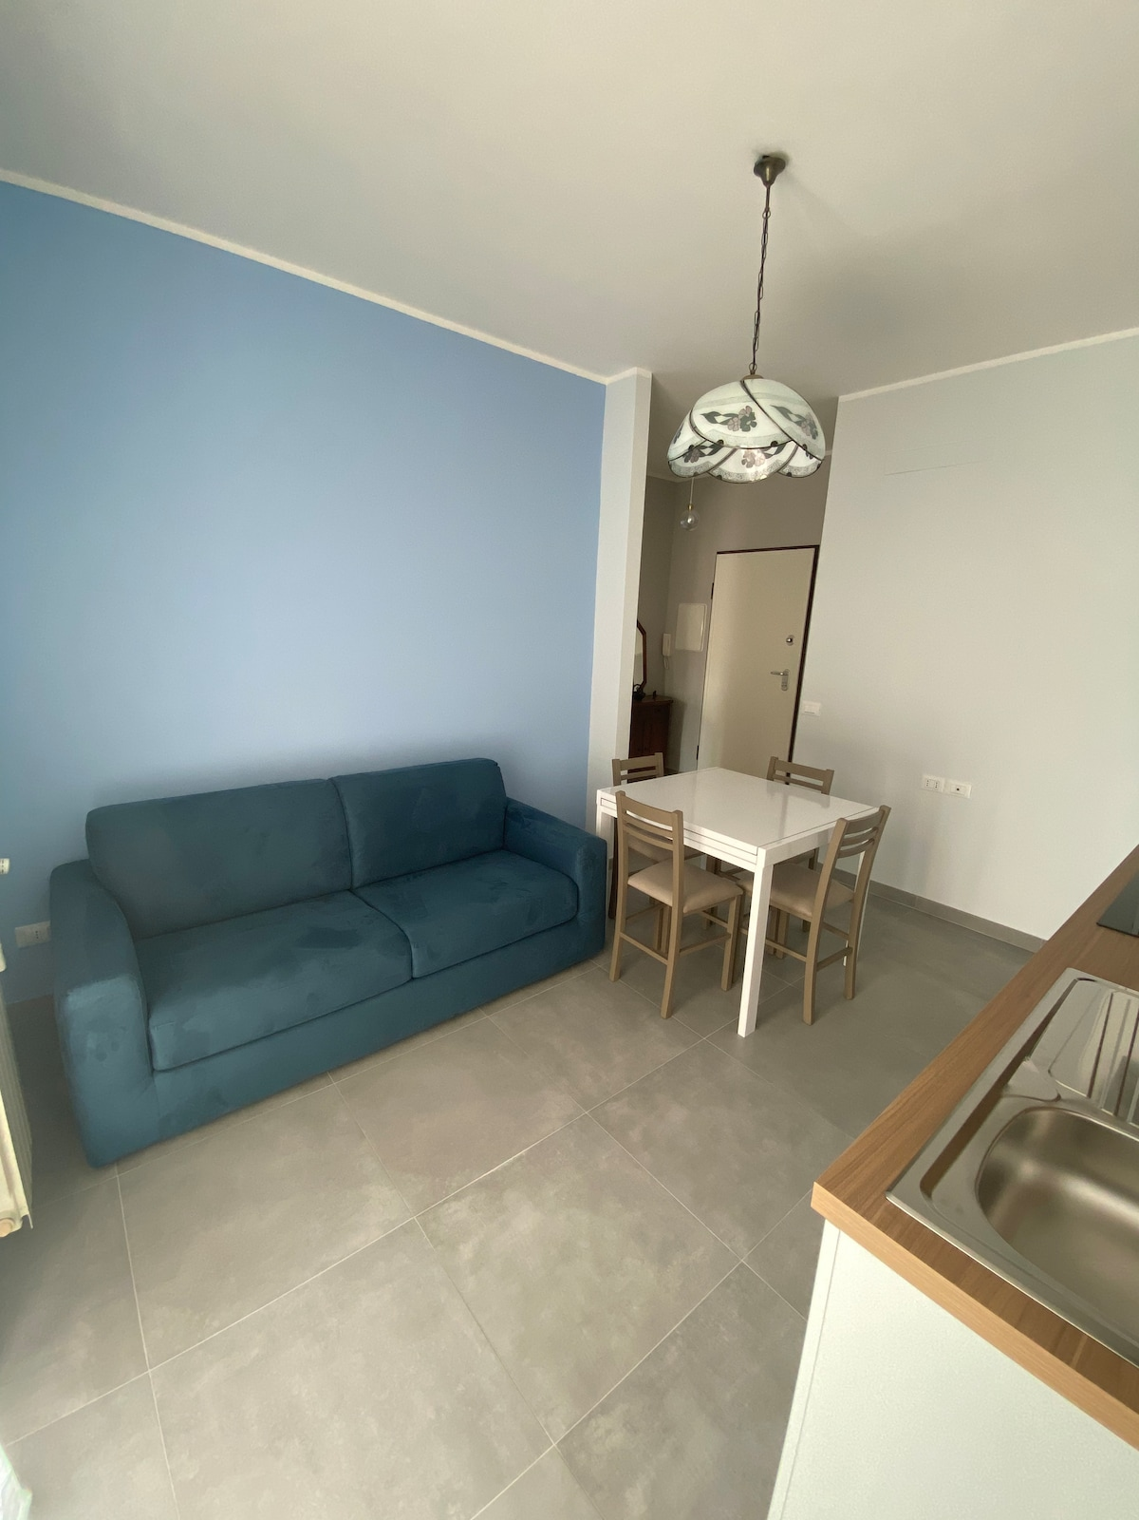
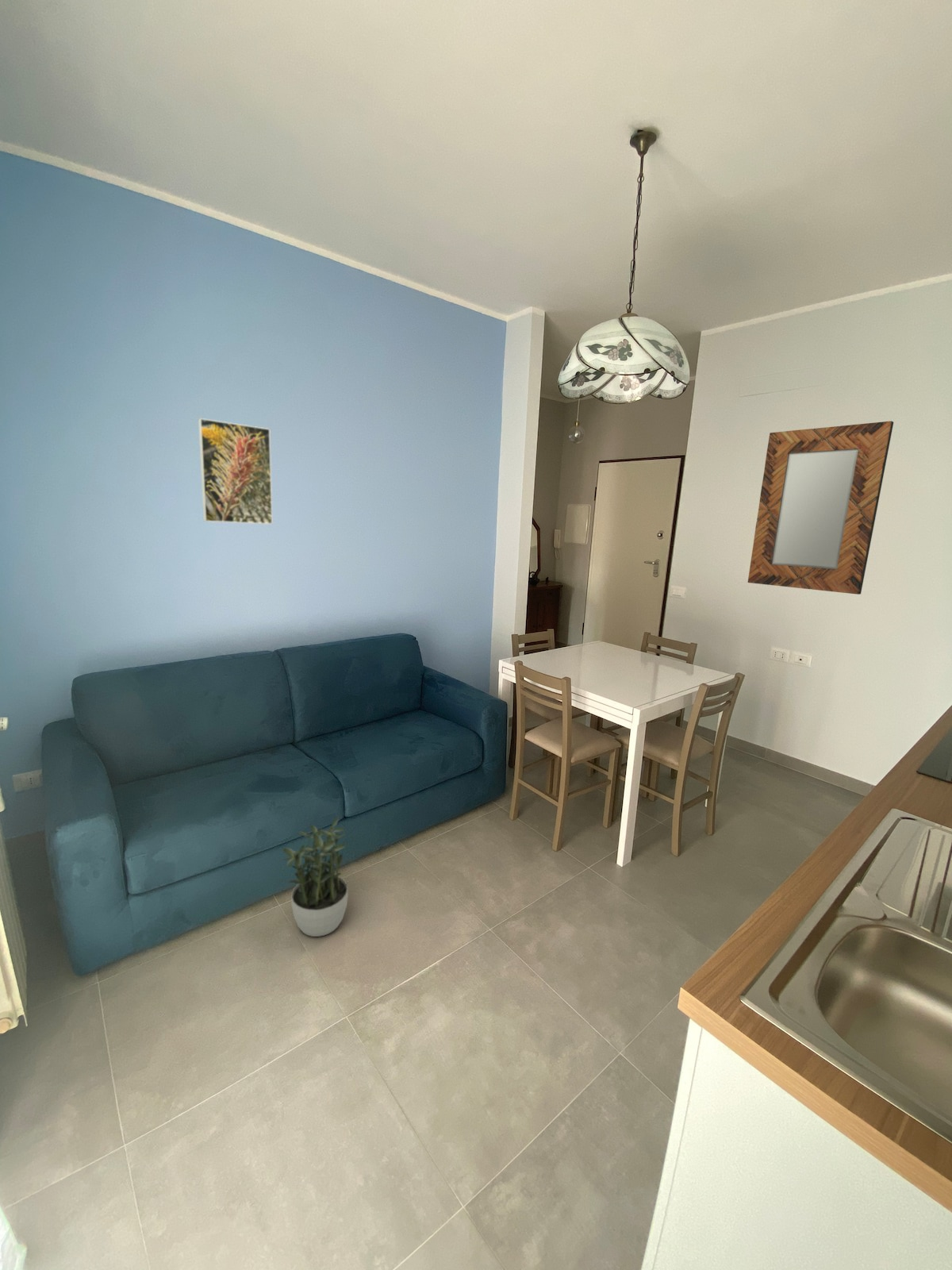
+ potted plant (315, 875)
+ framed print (237, 474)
+ home mirror (813, 510)
